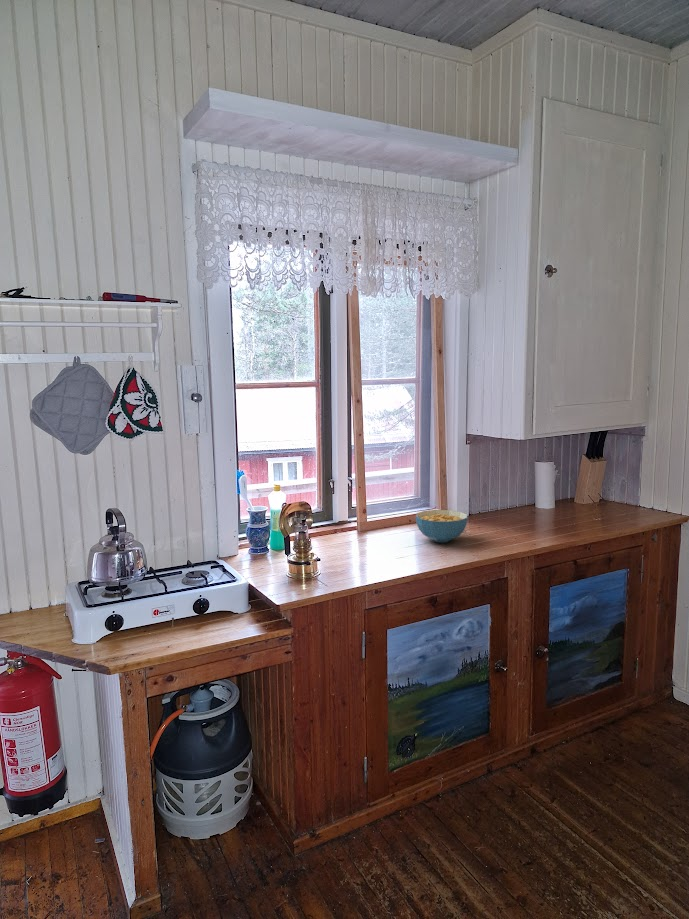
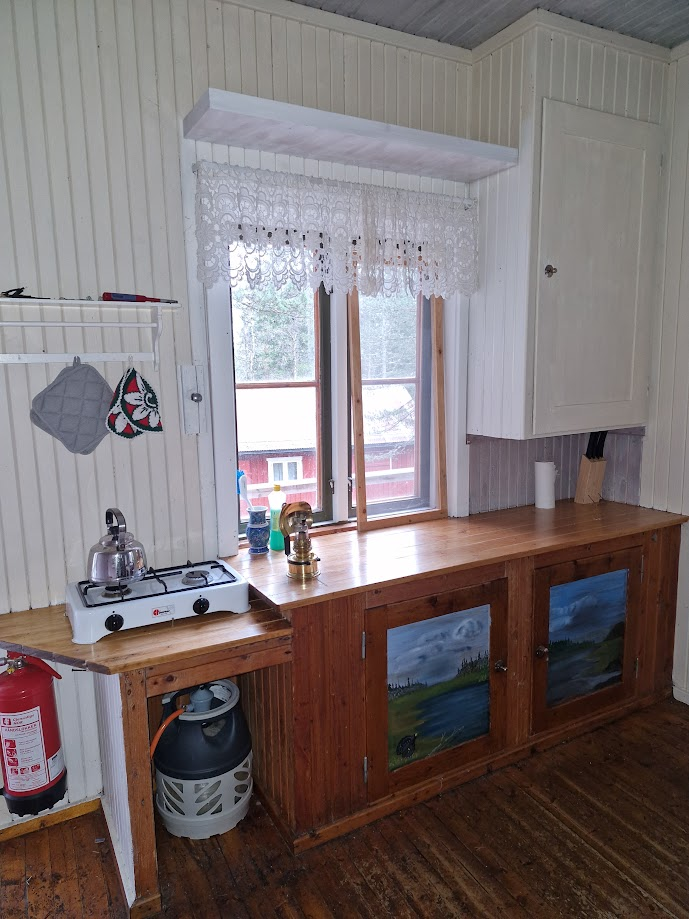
- cereal bowl (441, 527)
